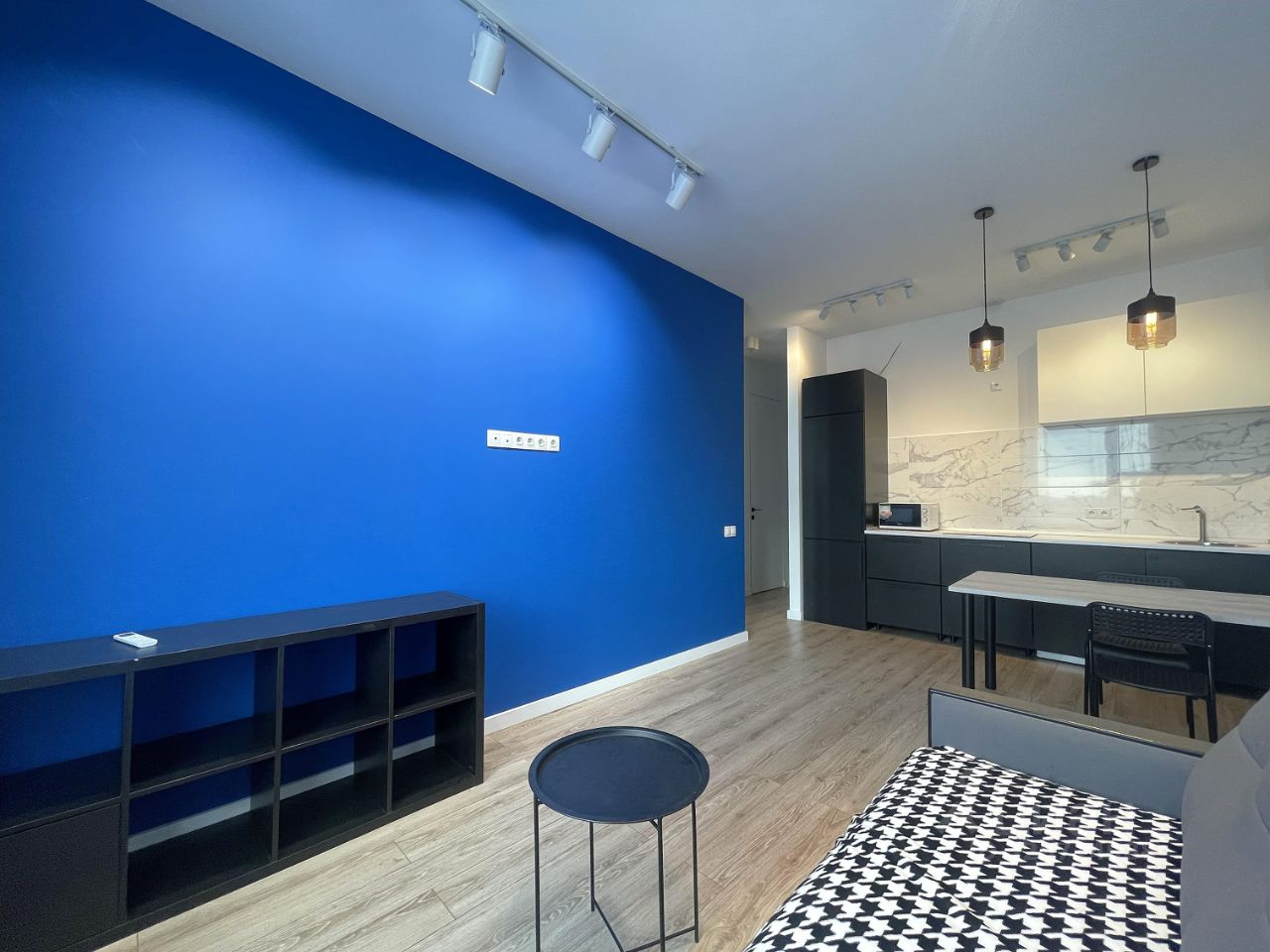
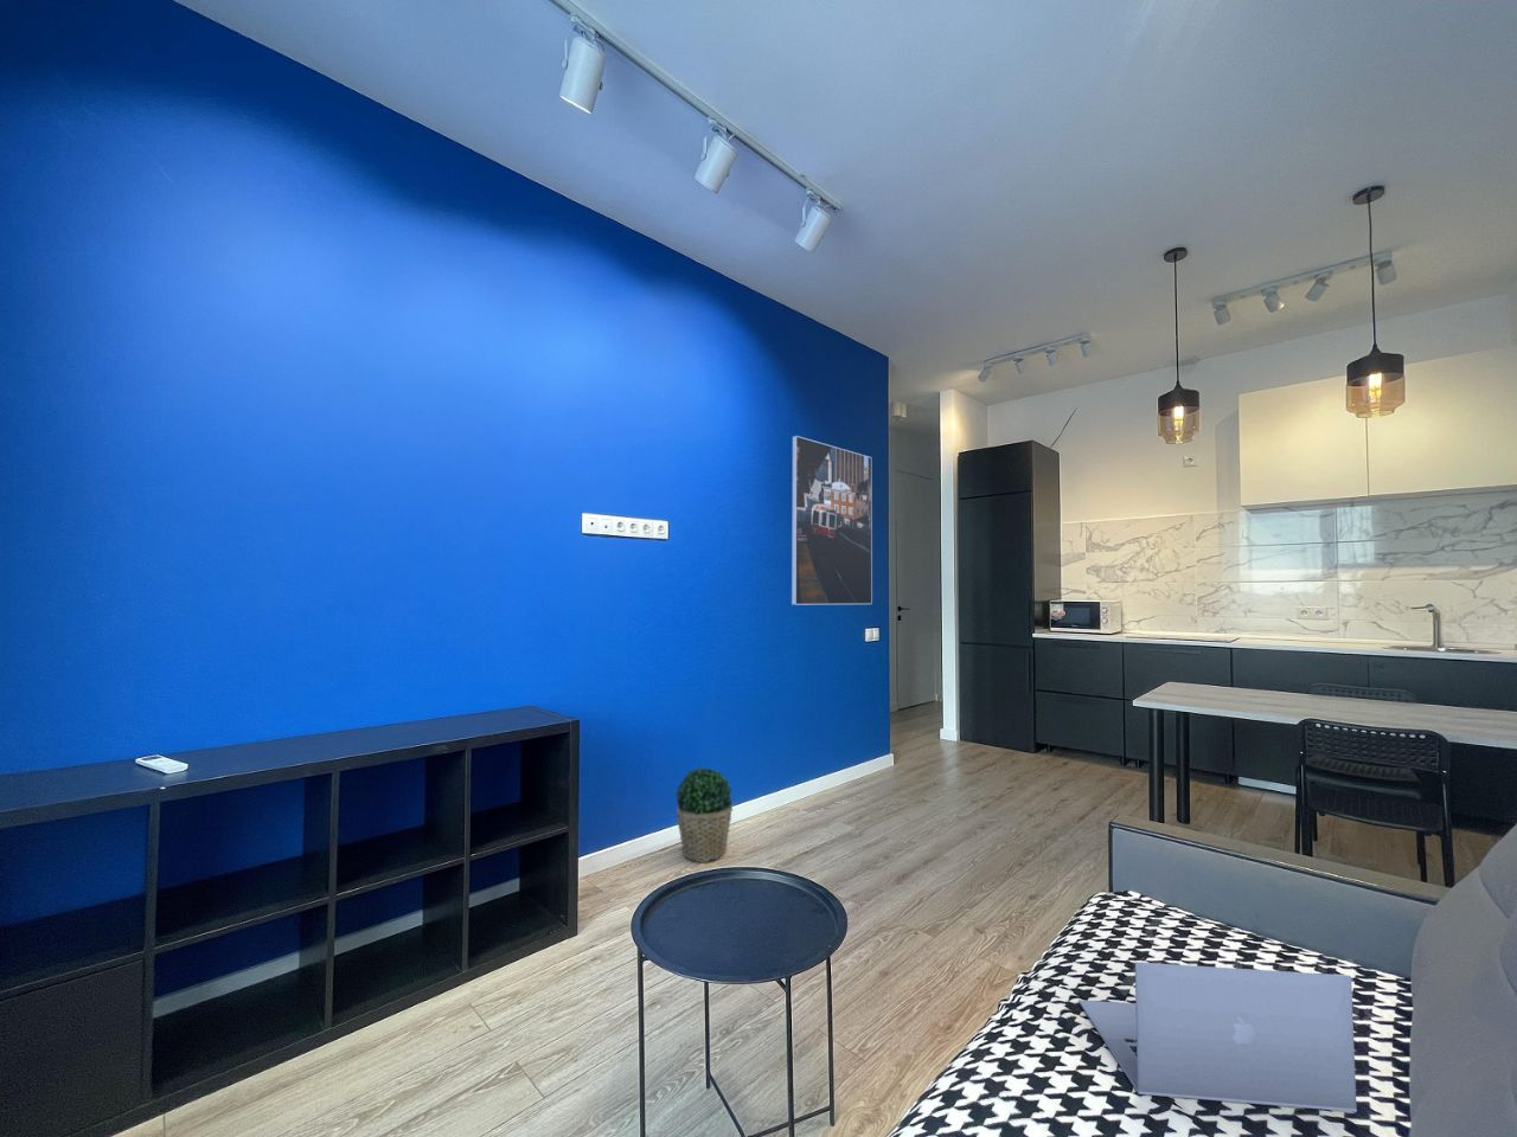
+ potted plant (704, 810)
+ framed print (834, 524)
+ laptop (1199, 990)
